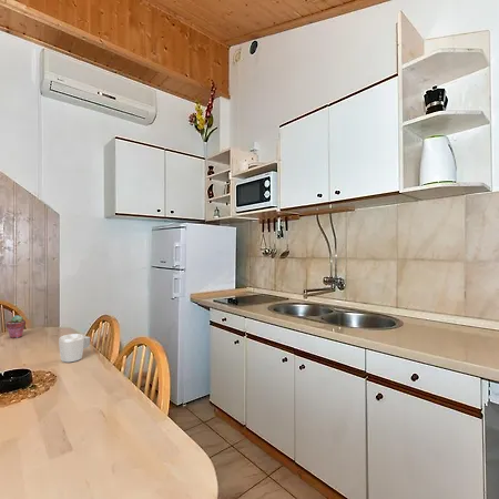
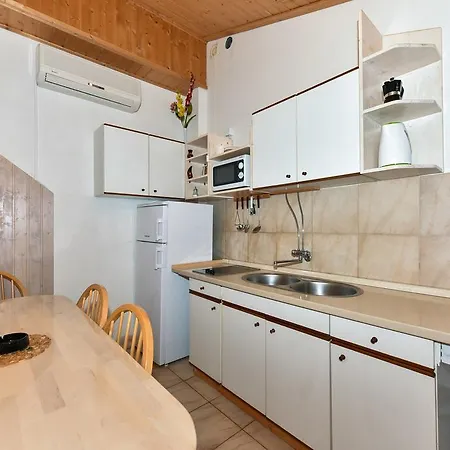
- mug (74, 347)
- potted succulent (16, 325)
